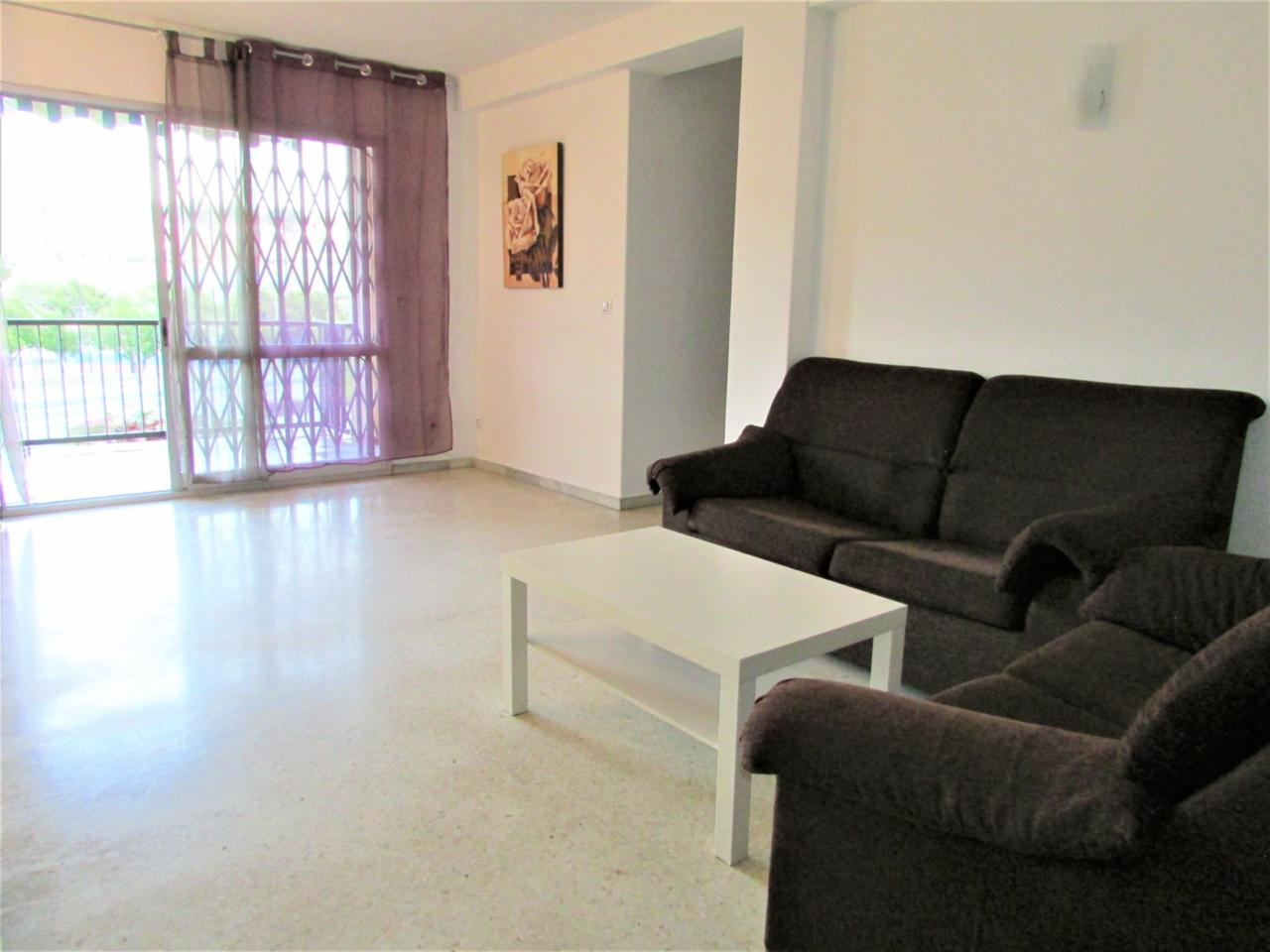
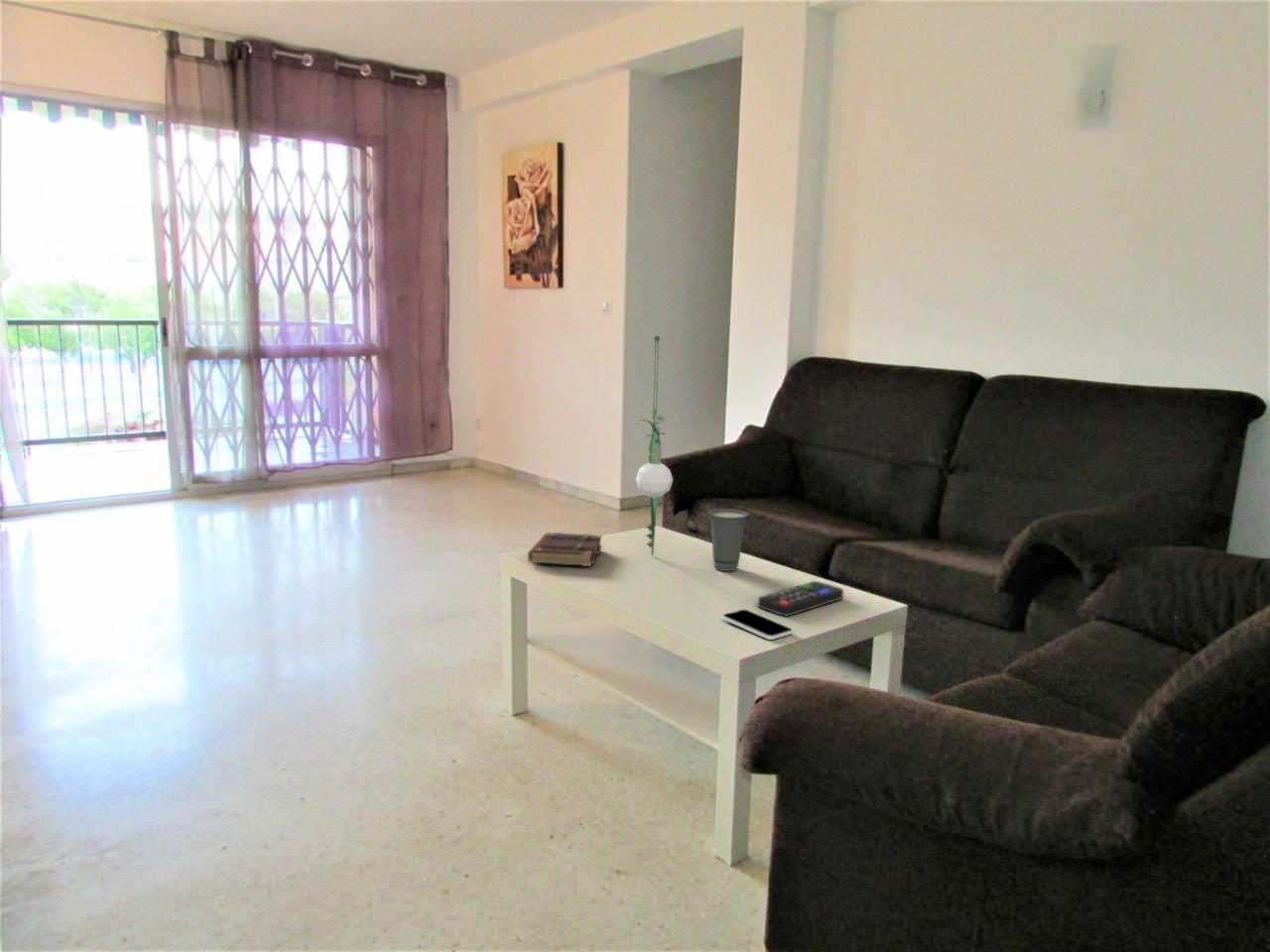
+ smartphone (756, 624)
+ plant (655, 448)
+ remote control (801, 597)
+ book (567, 547)
+ cup (726, 540)
